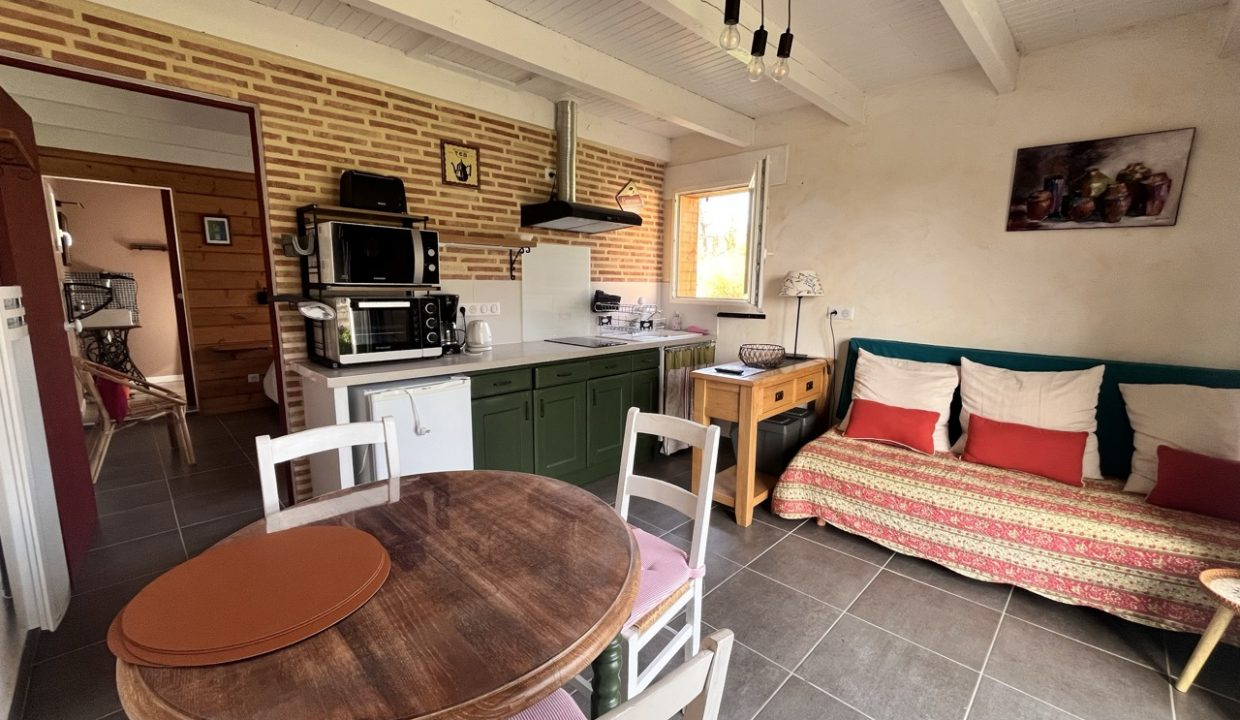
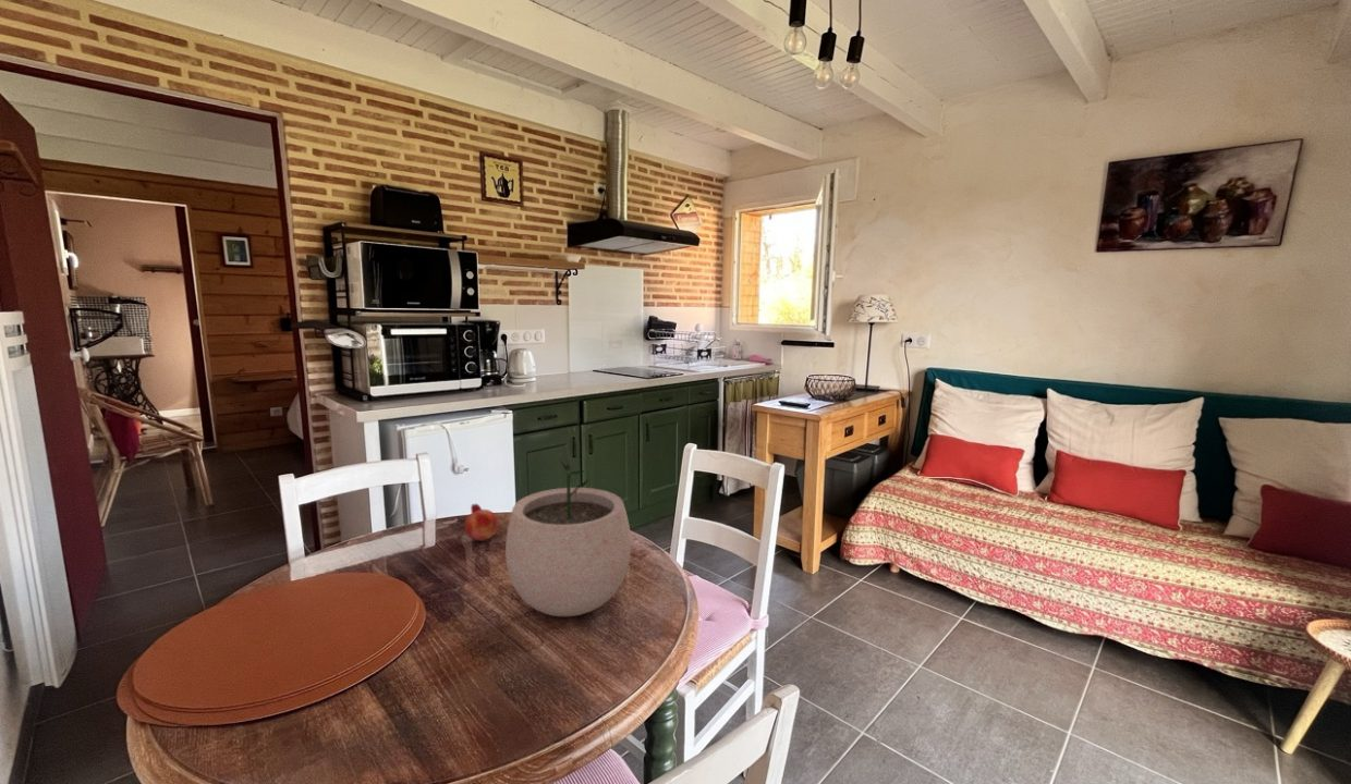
+ plant pot (569, 532)
+ fruit (480, 522)
